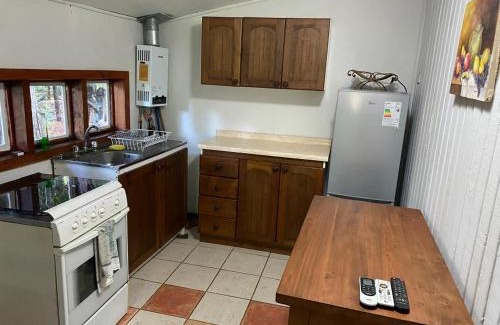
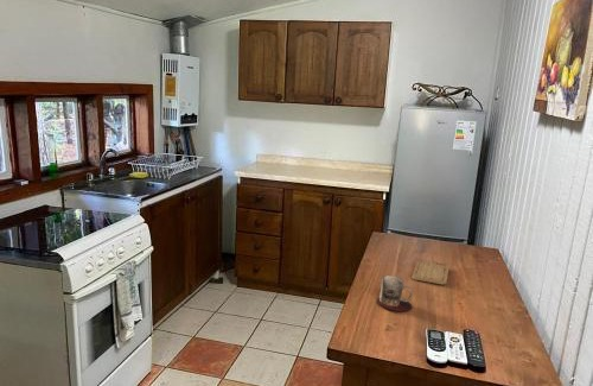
+ mug (395, 291)
+ chopping board (431, 270)
